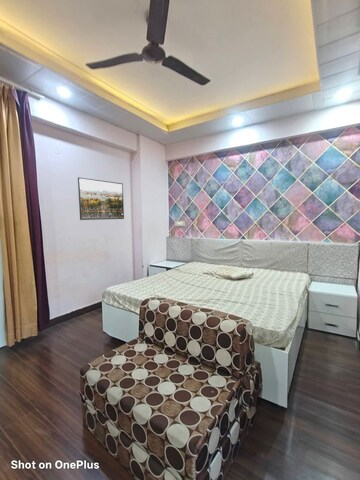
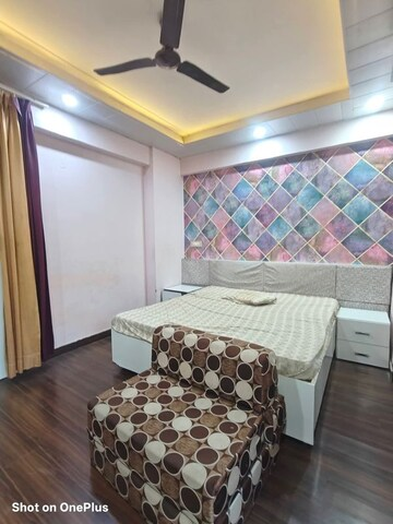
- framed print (103, 200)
